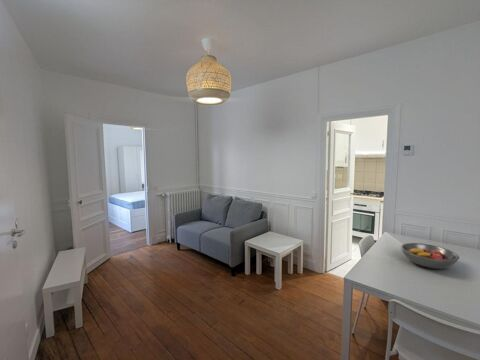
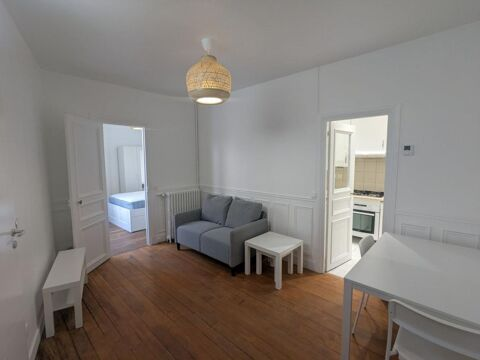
- fruit bowl (427, 255)
